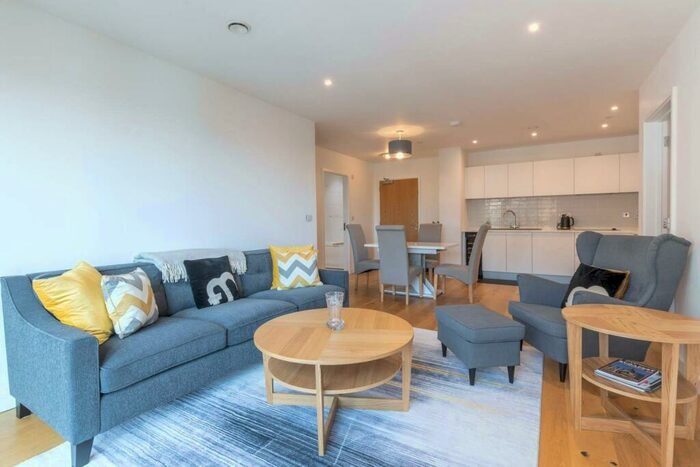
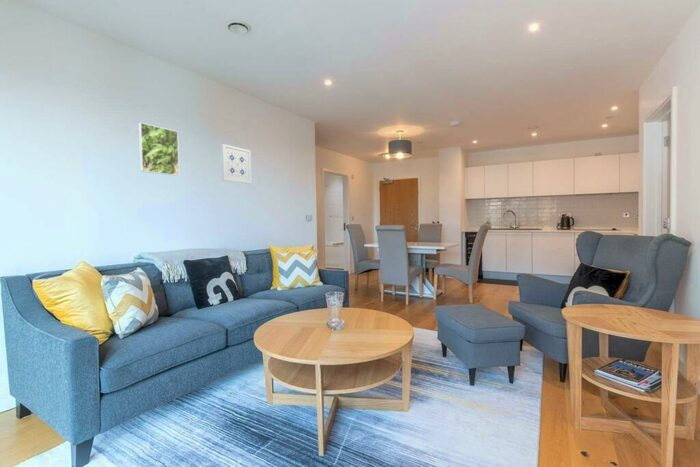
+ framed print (159, 150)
+ wall art (236, 164)
